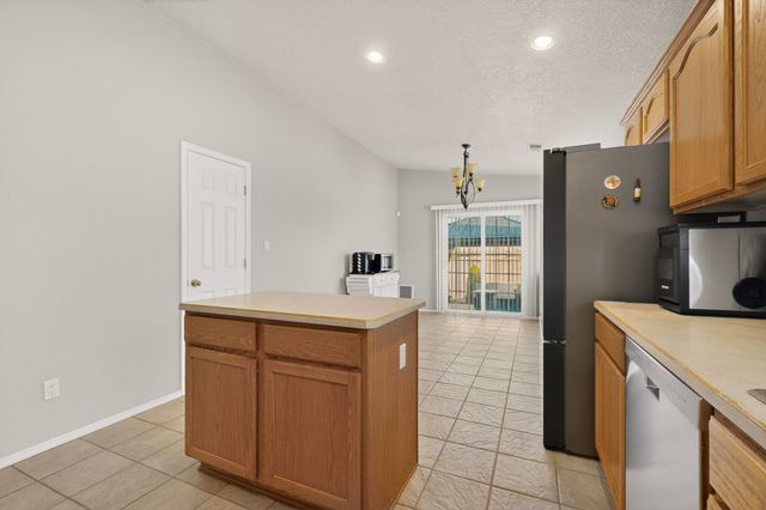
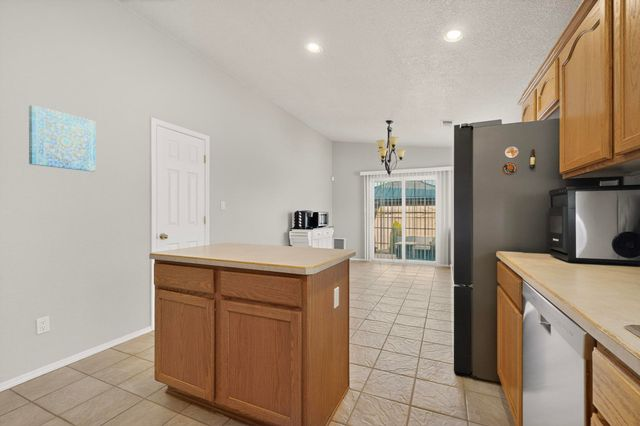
+ wall art (64, 141)
